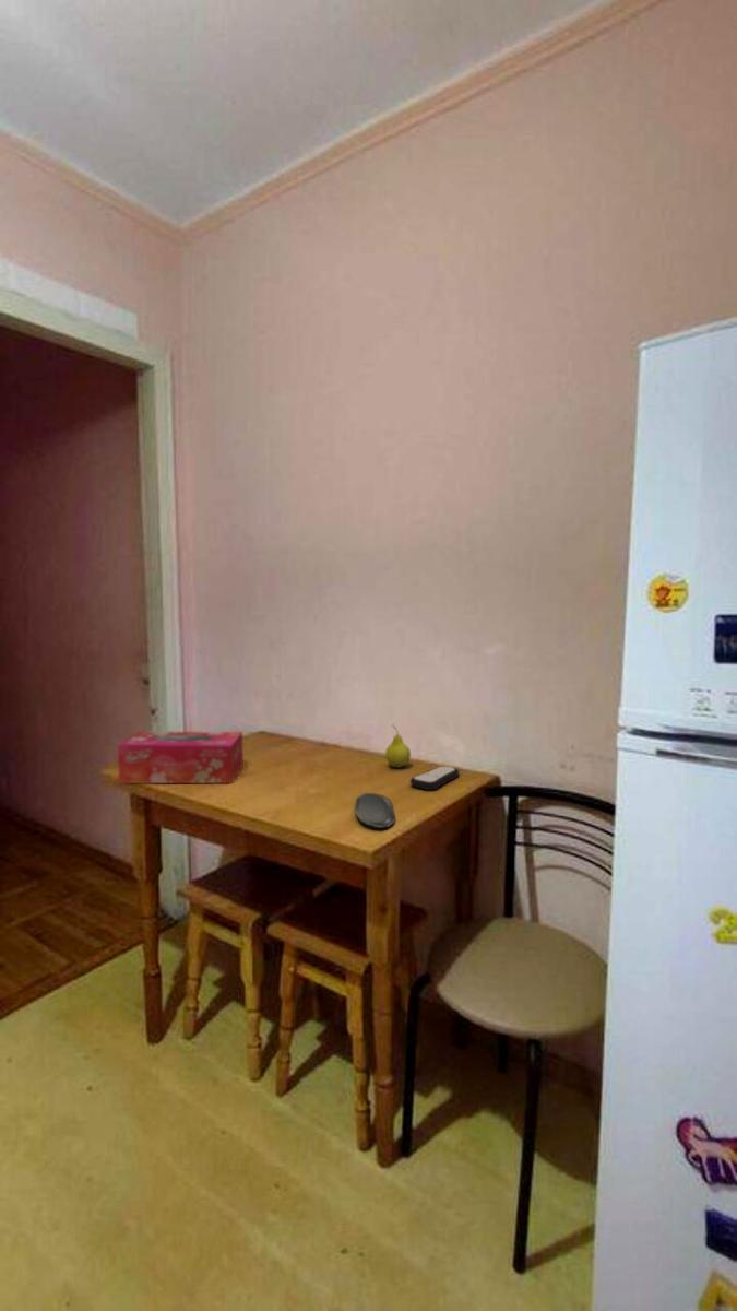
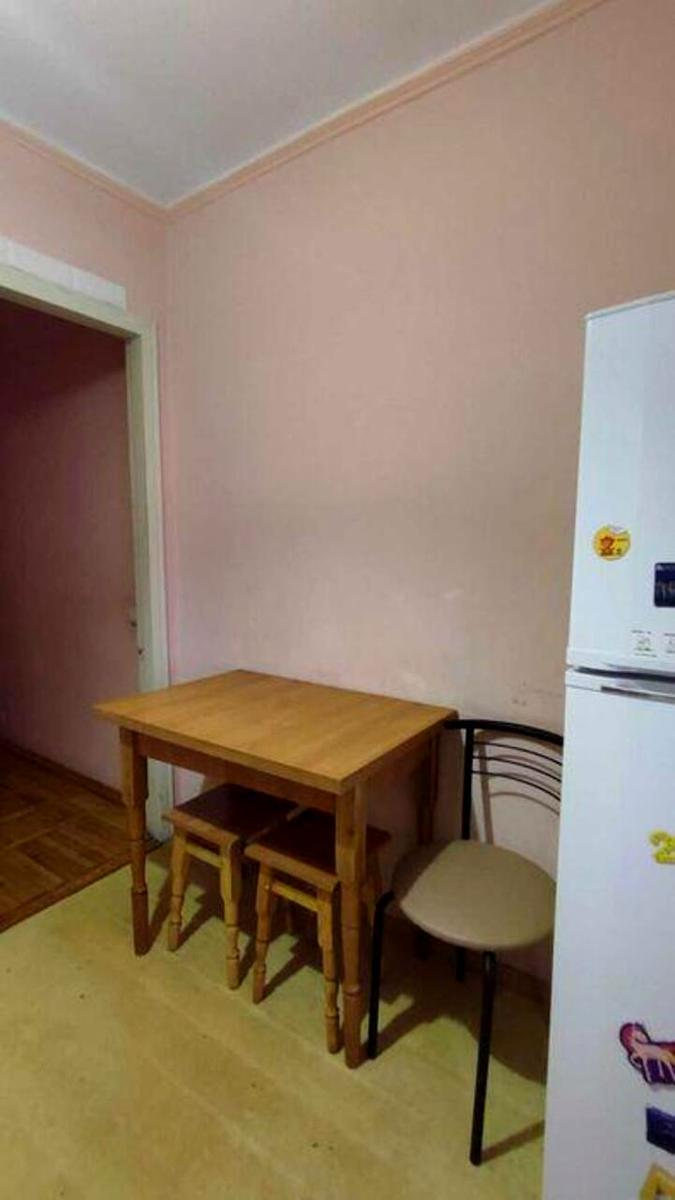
- tissue box (183, 756)
- oval tray (375, 808)
- remote control (436, 776)
- fruit (397, 745)
